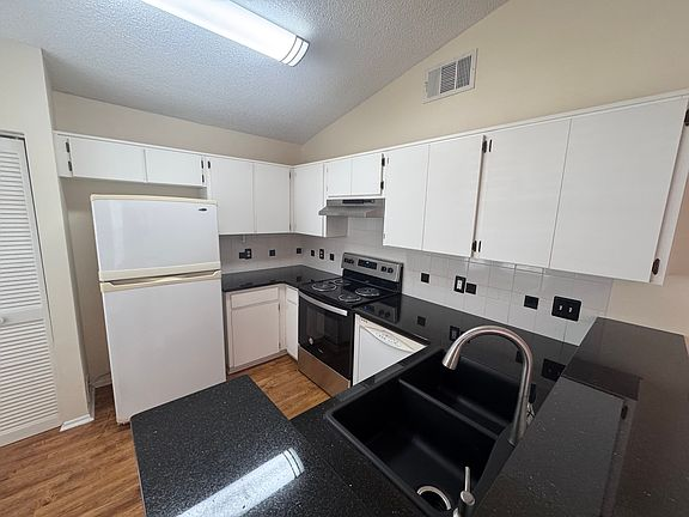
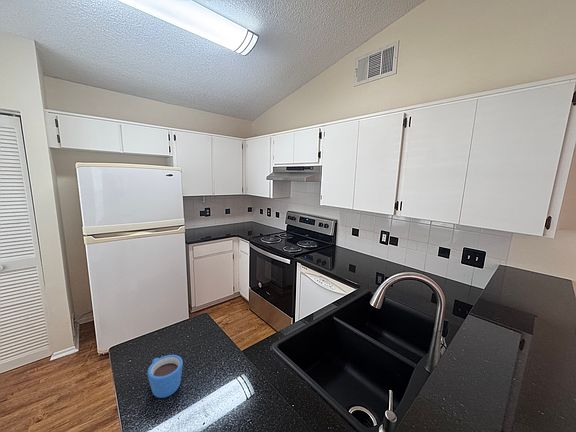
+ mug (163, 374)
